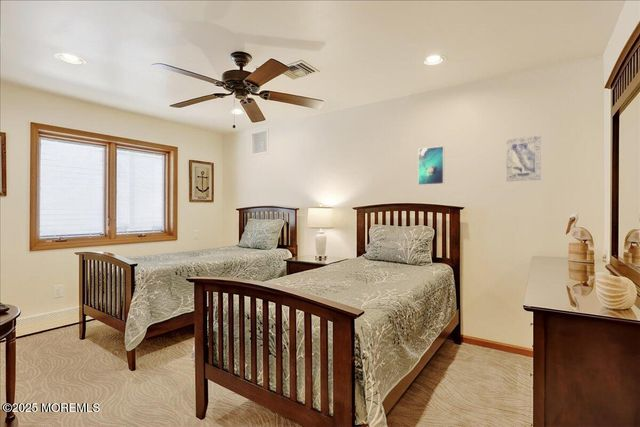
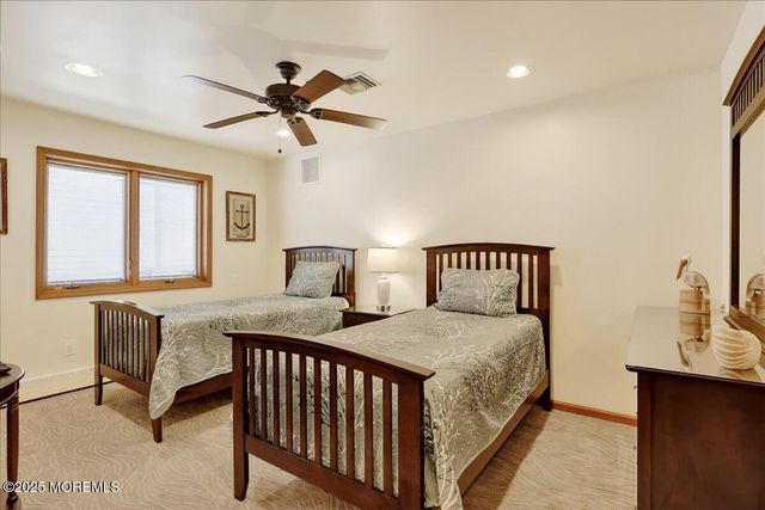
- wall art (523, 159)
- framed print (431, 166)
